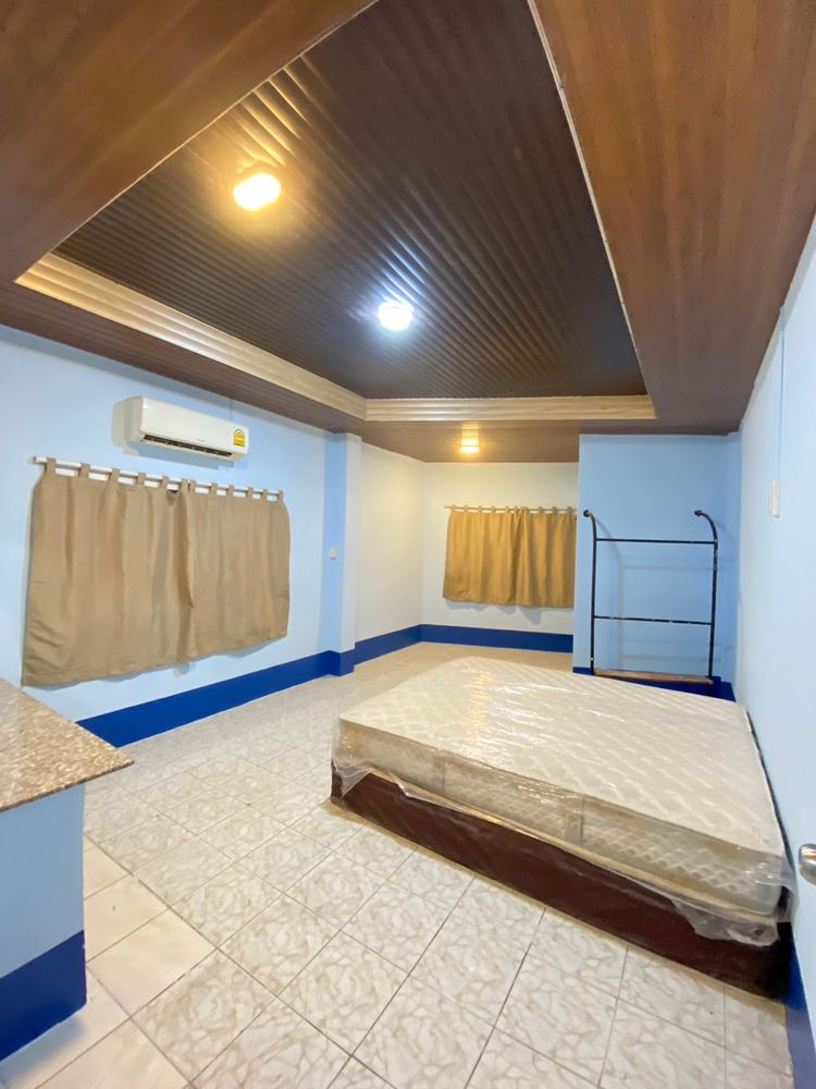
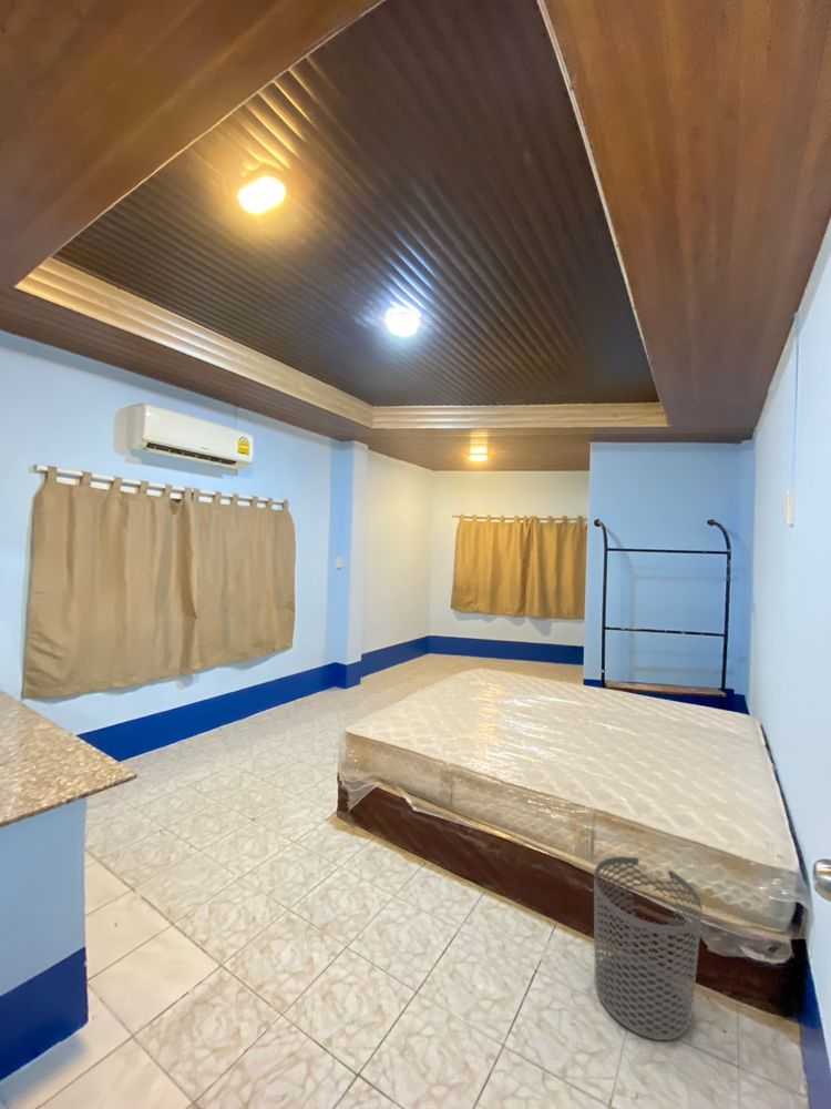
+ waste bin (644, 943)
